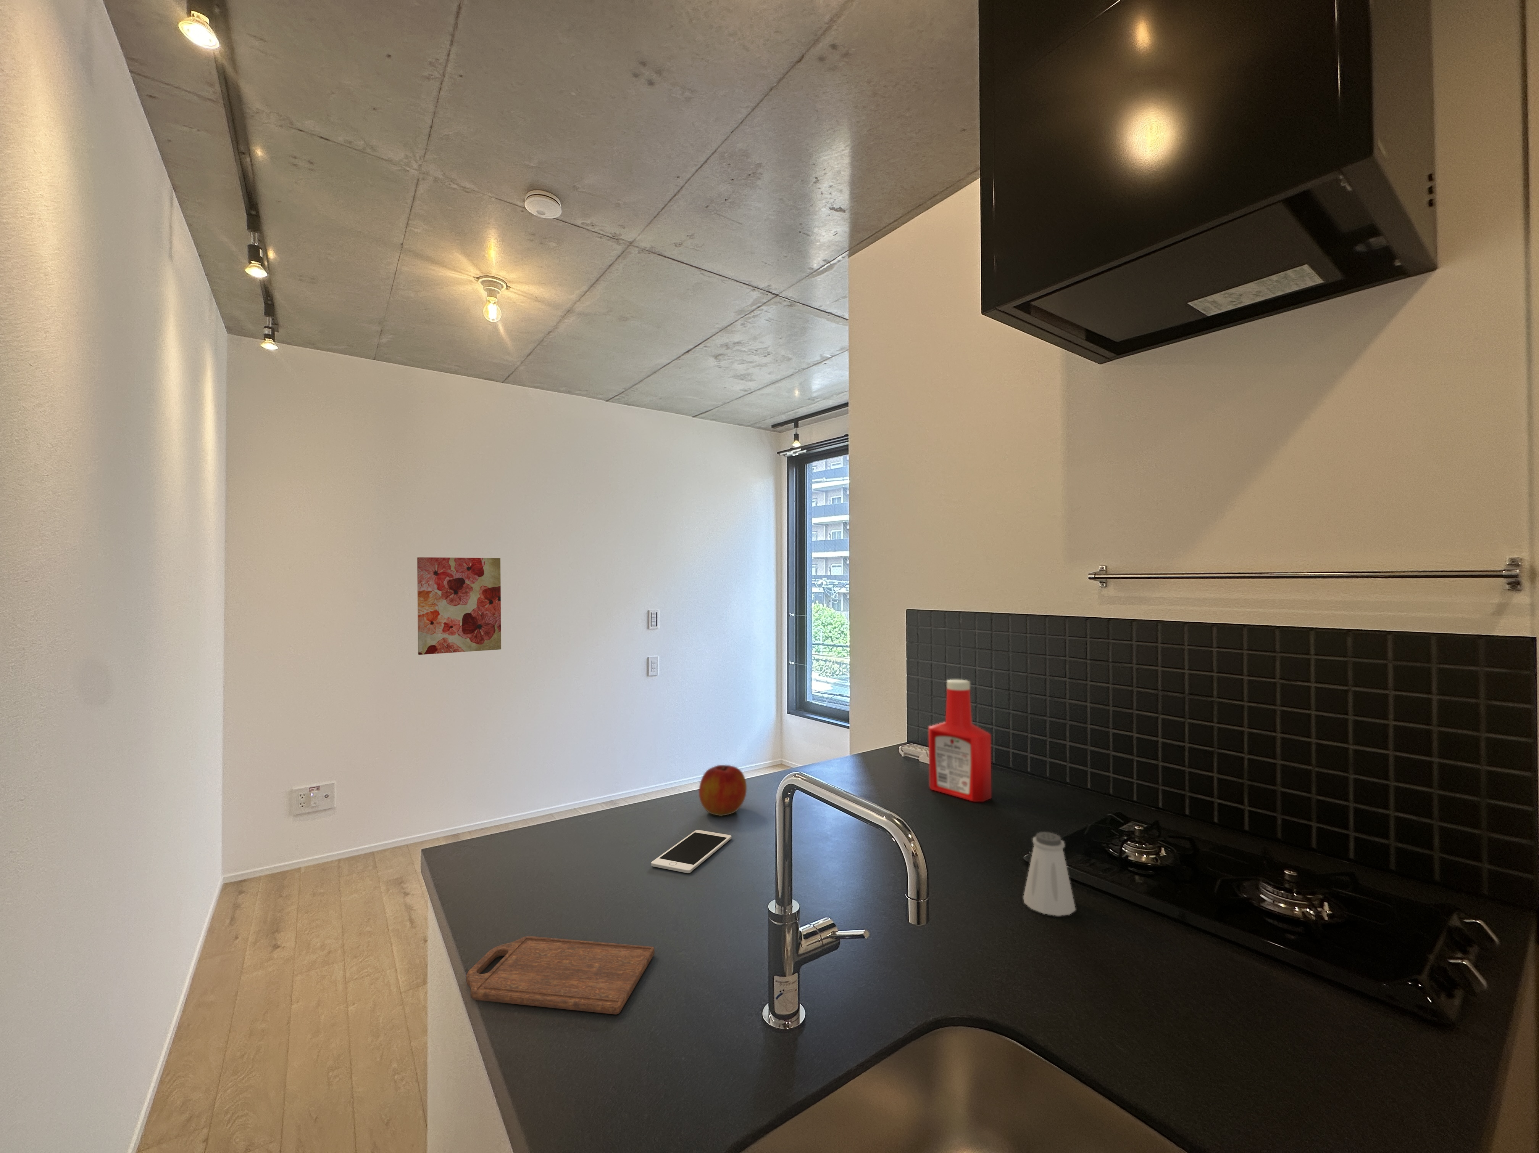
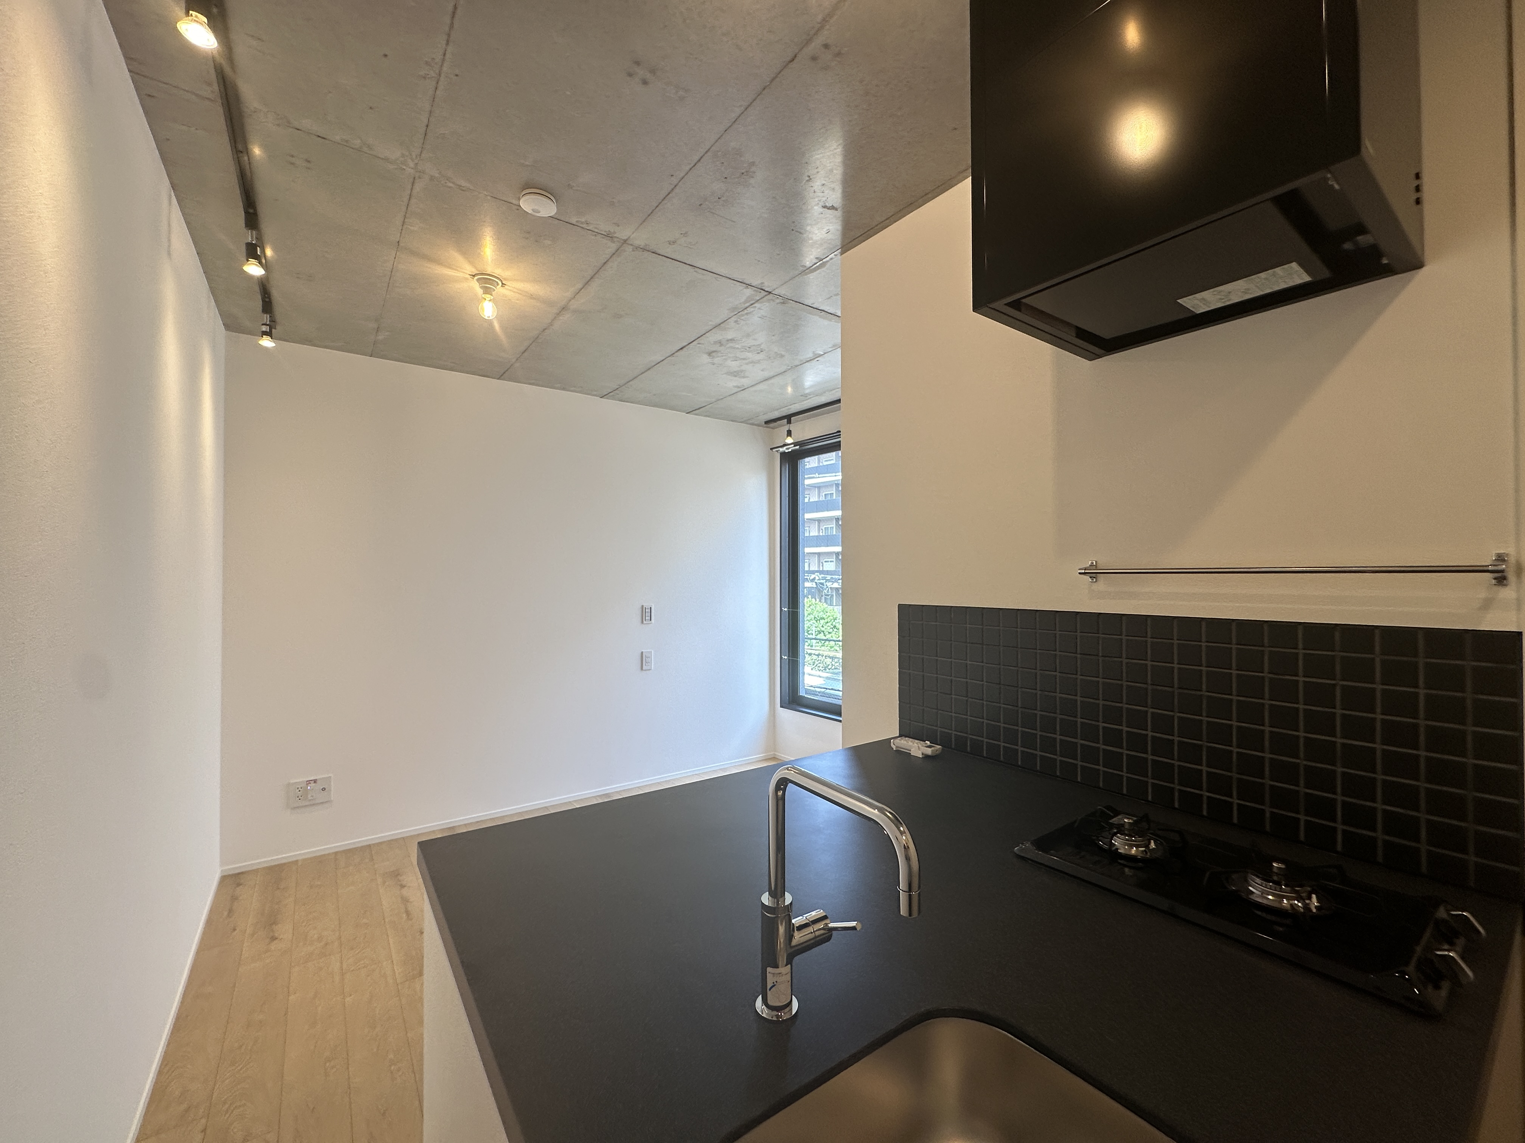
- cell phone (693, 850)
- wall art (460, 604)
- saltshaker (1048, 870)
- cutting board (557, 970)
- soap bottle (959, 736)
- apple (722, 790)
